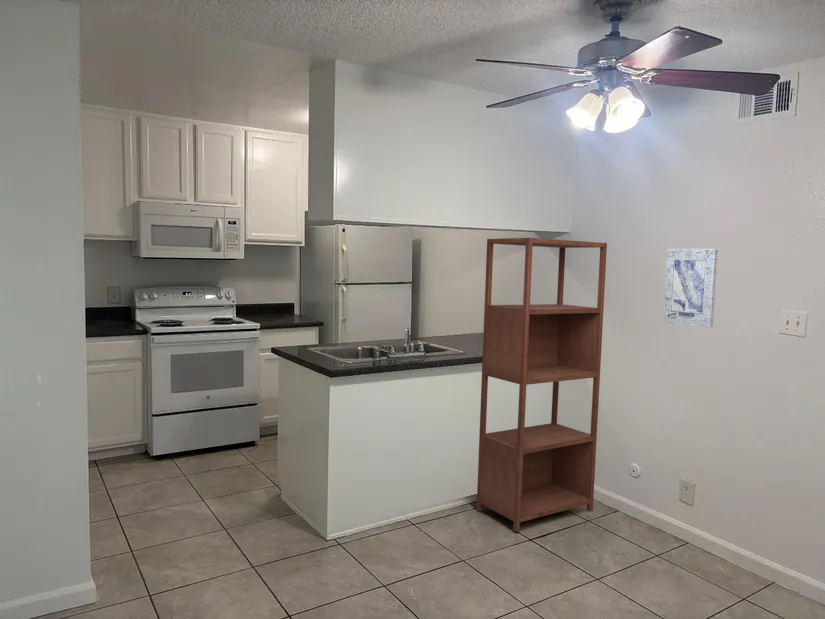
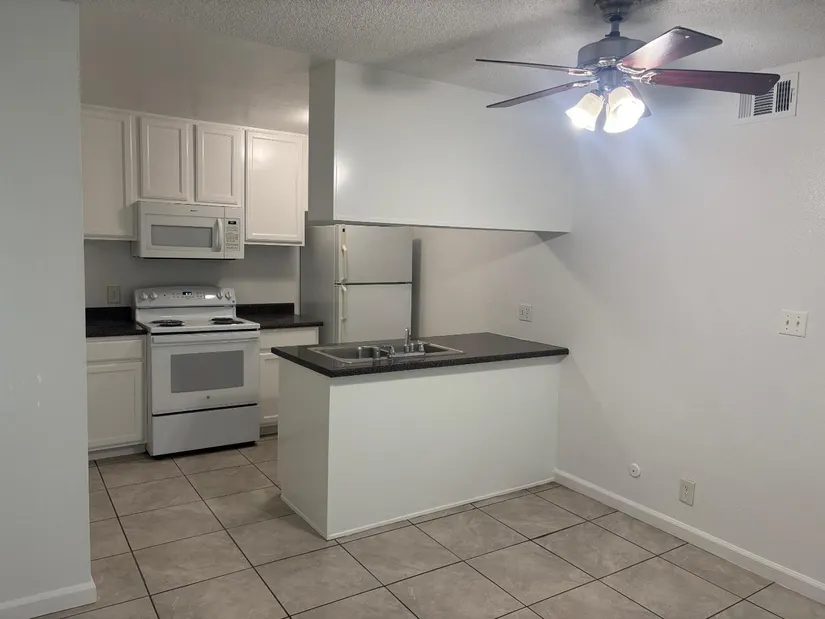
- wall art (689, 287)
- shelving unit (541, 377)
